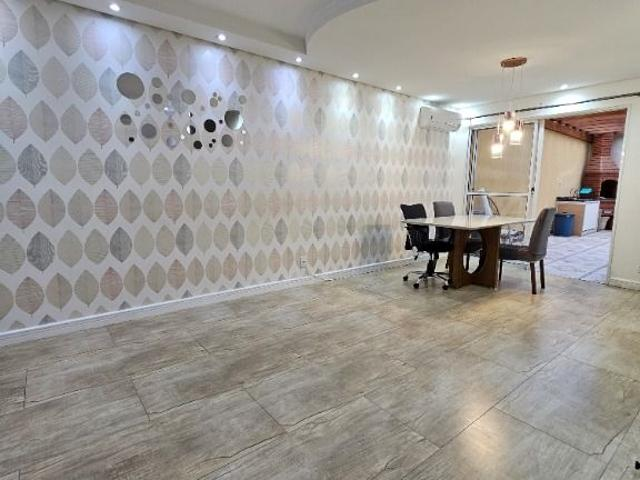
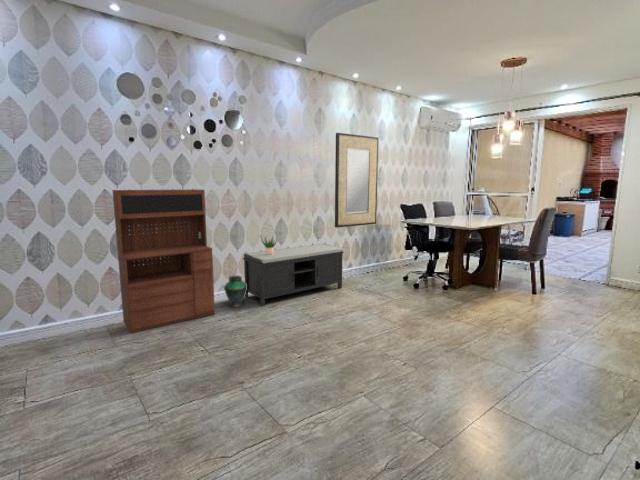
+ potted plant (269, 242)
+ home mirror (357, 181)
+ bench (295, 271)
+ shelving unit (167, 255)
+ vase (234, 290)
